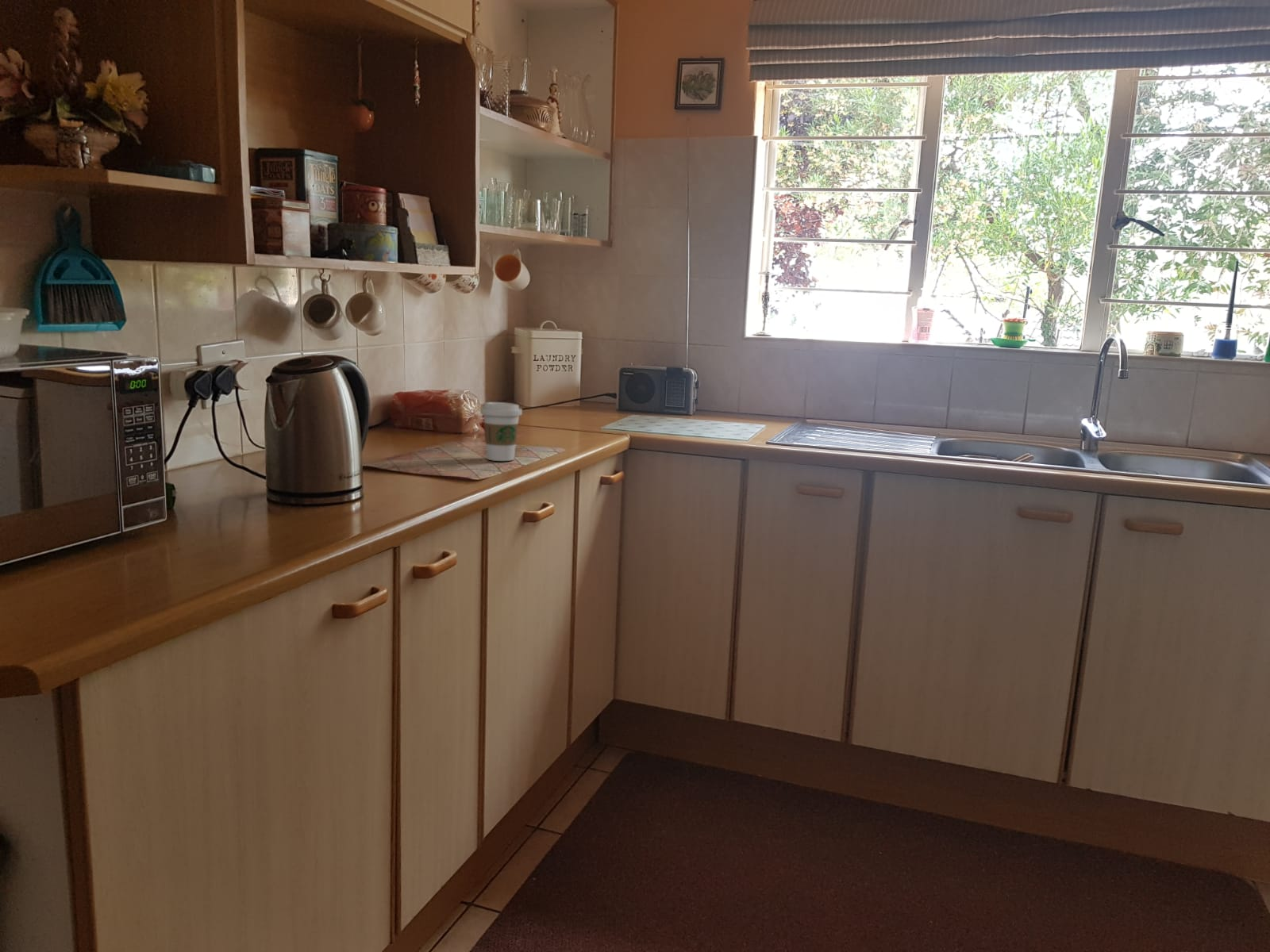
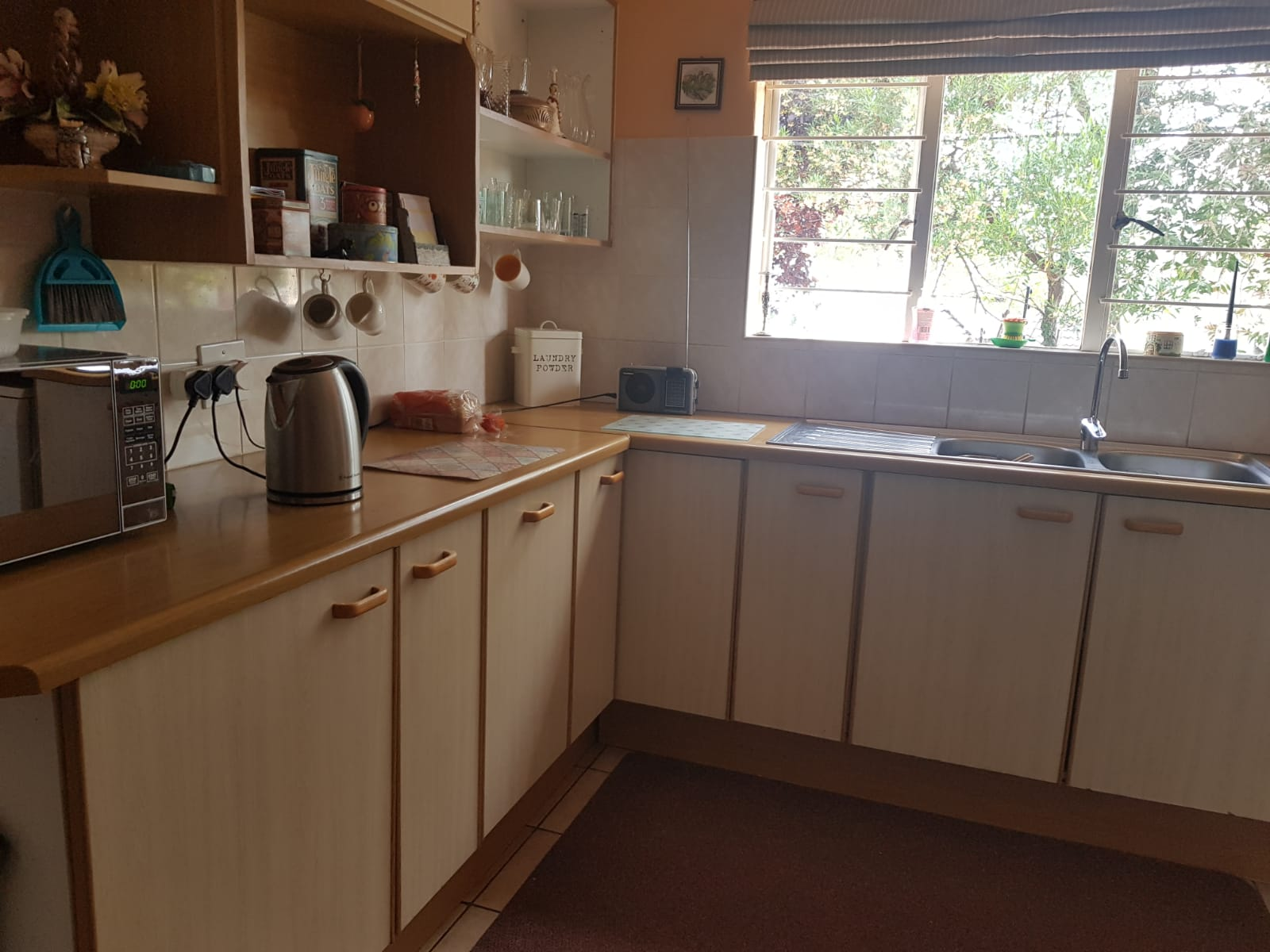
- coffee cup (501, 431)
